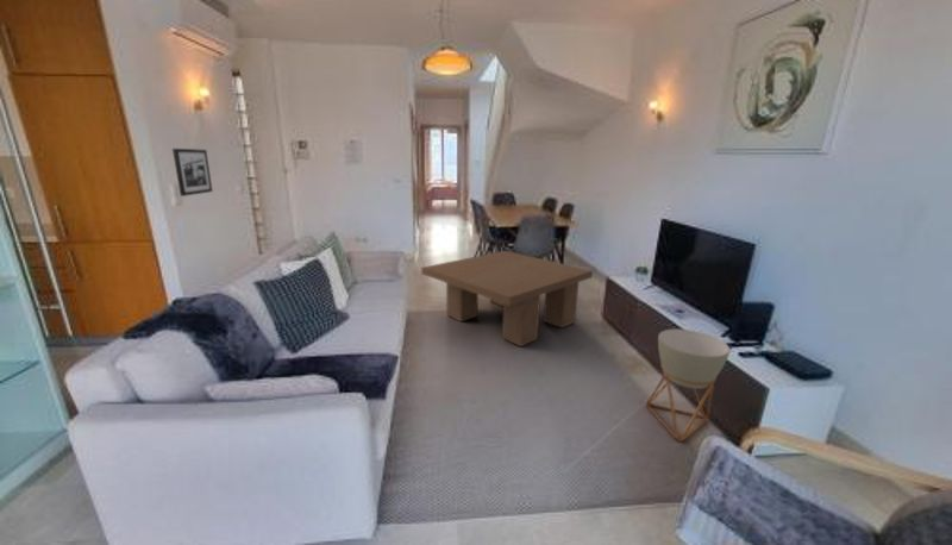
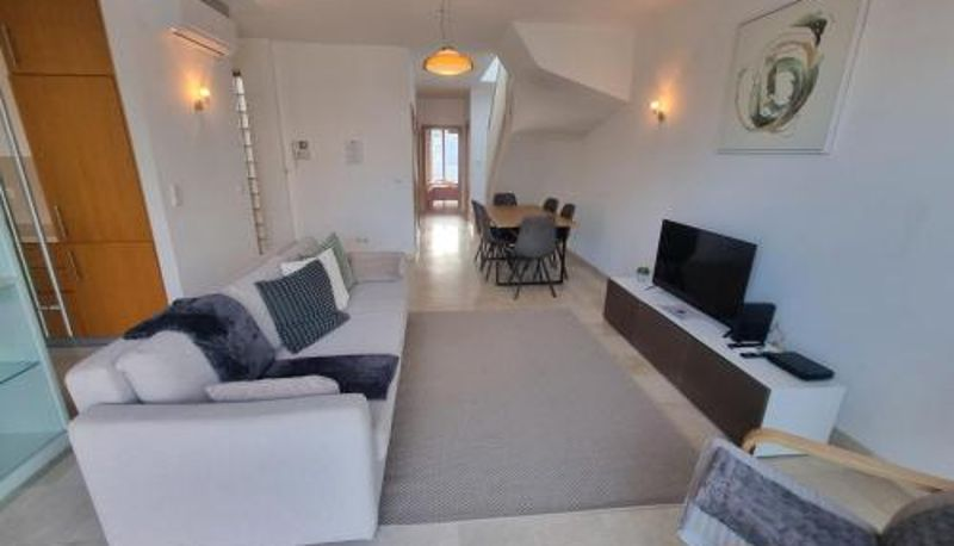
- planter (685, 382)
- picture frame (194, 171)
- coffee table (506, 295)
